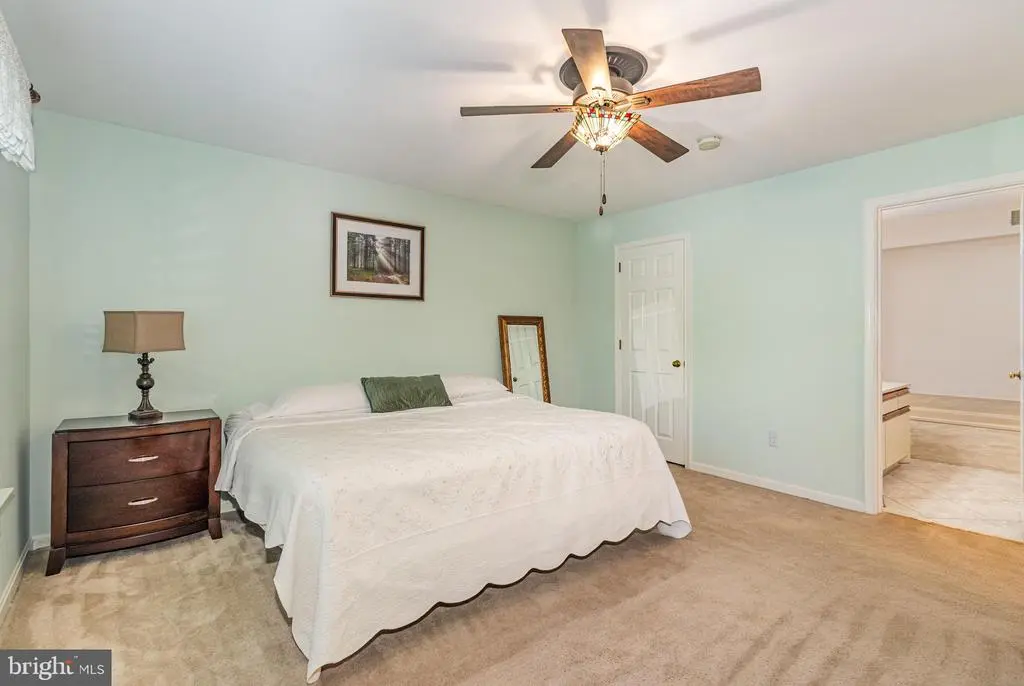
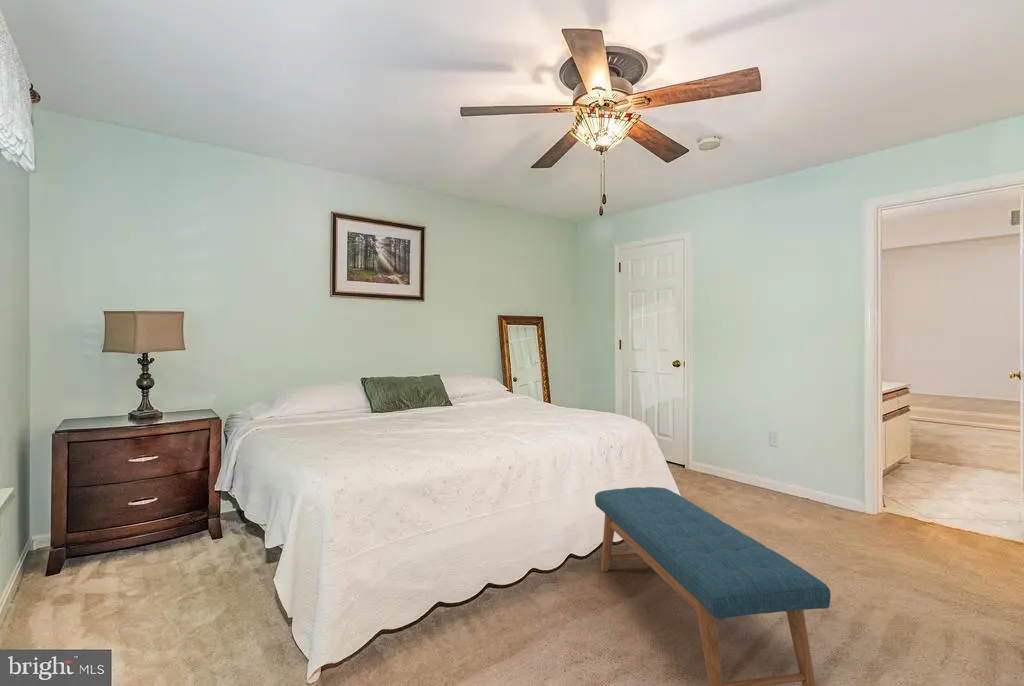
+ bench (684, 571)
